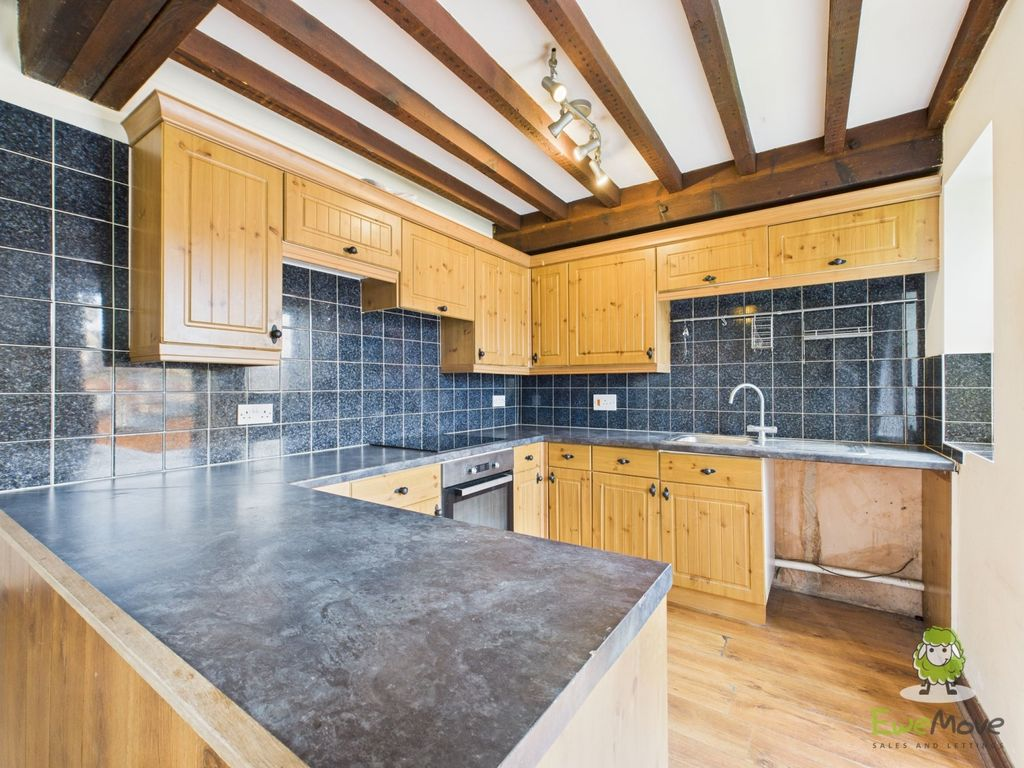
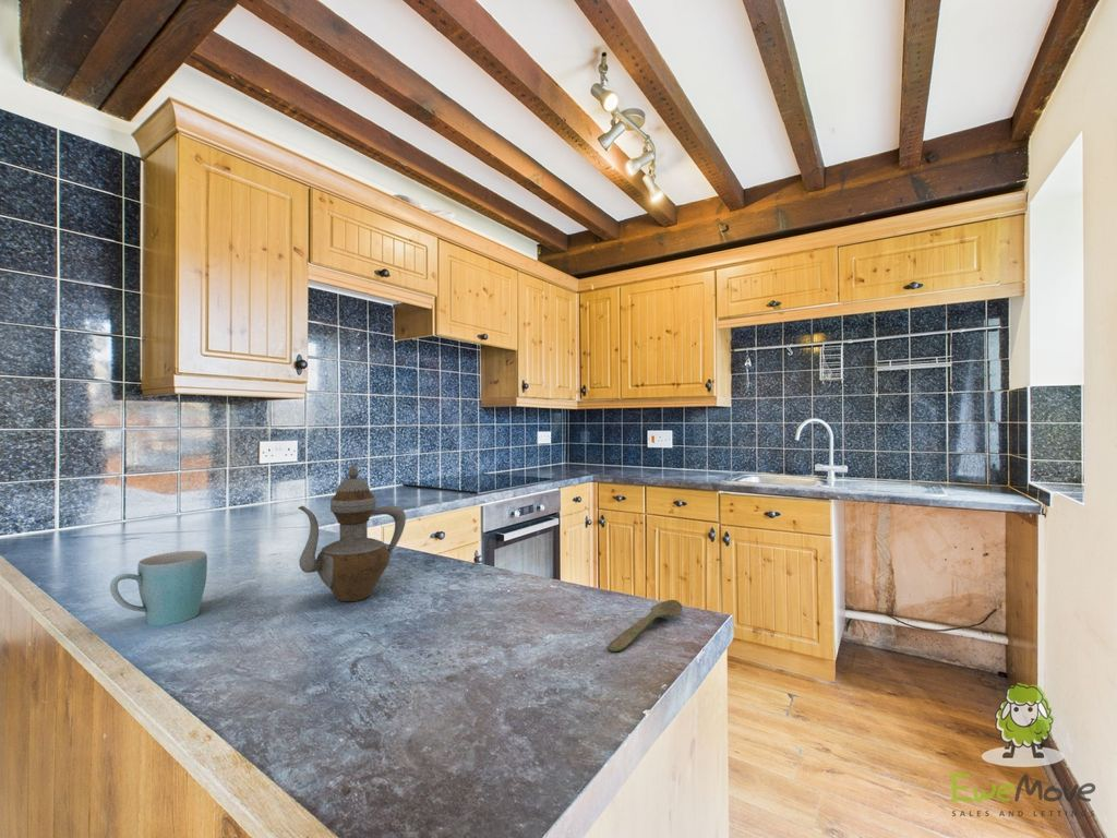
+ mug (160, 590)
+ spoon (646, 623)
+ teapot (356, 529)
